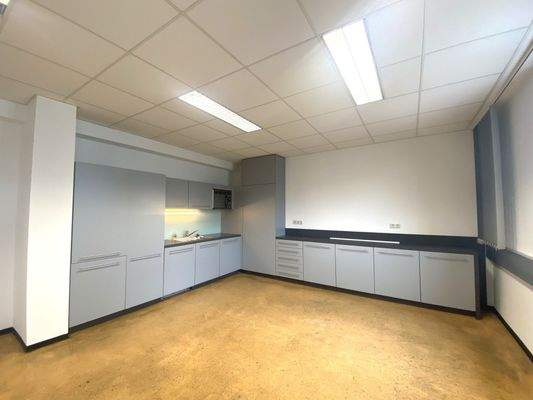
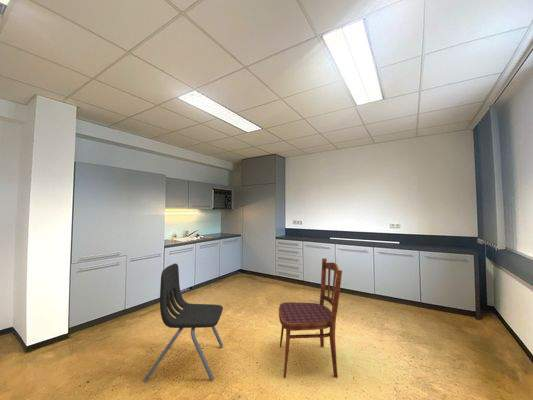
+ dining chair (308, 311)
+ dining chair (189, 313)
